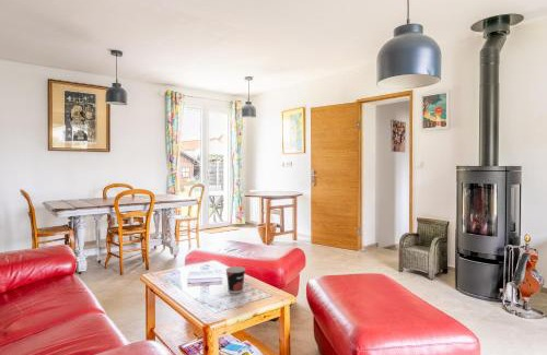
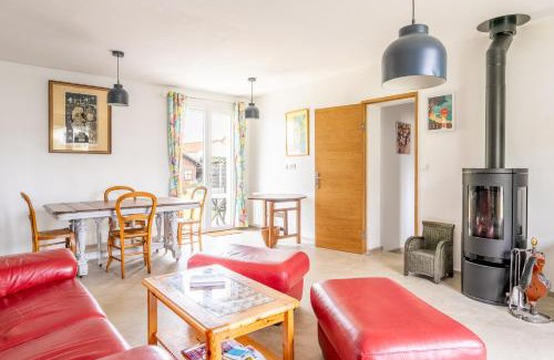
- cup (235, 280)
